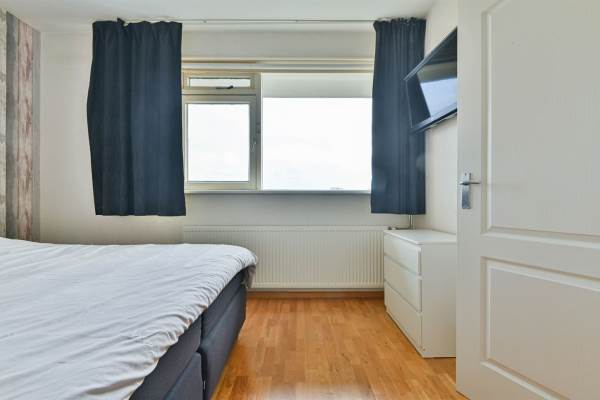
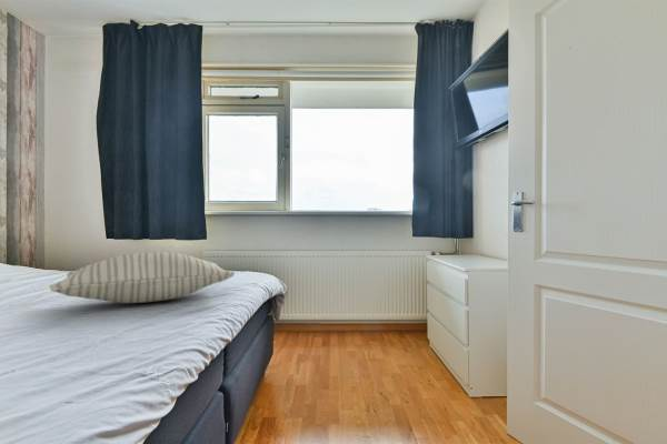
+ pillow (150, 276)
